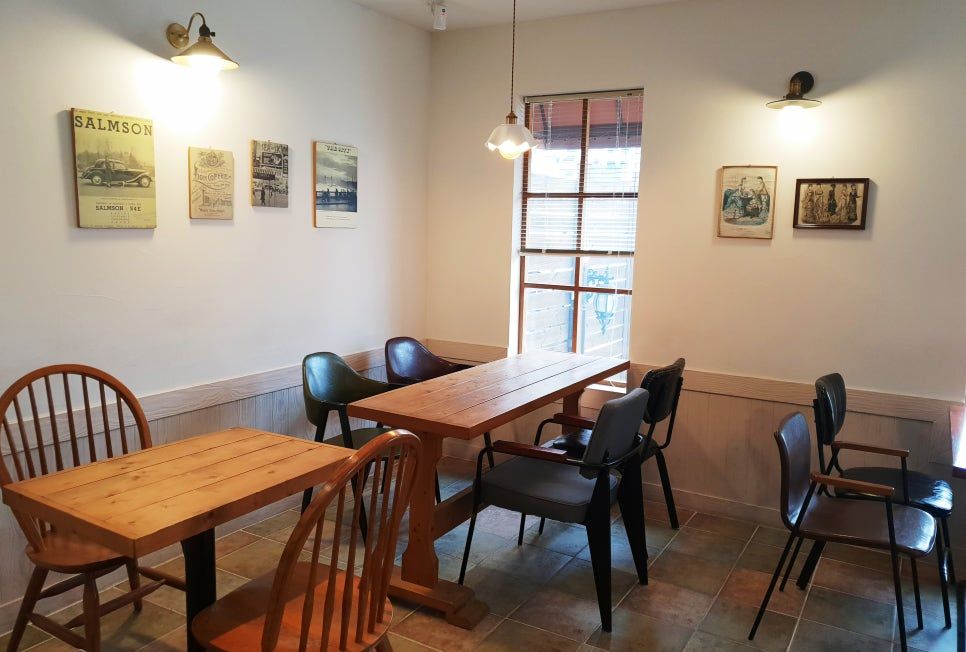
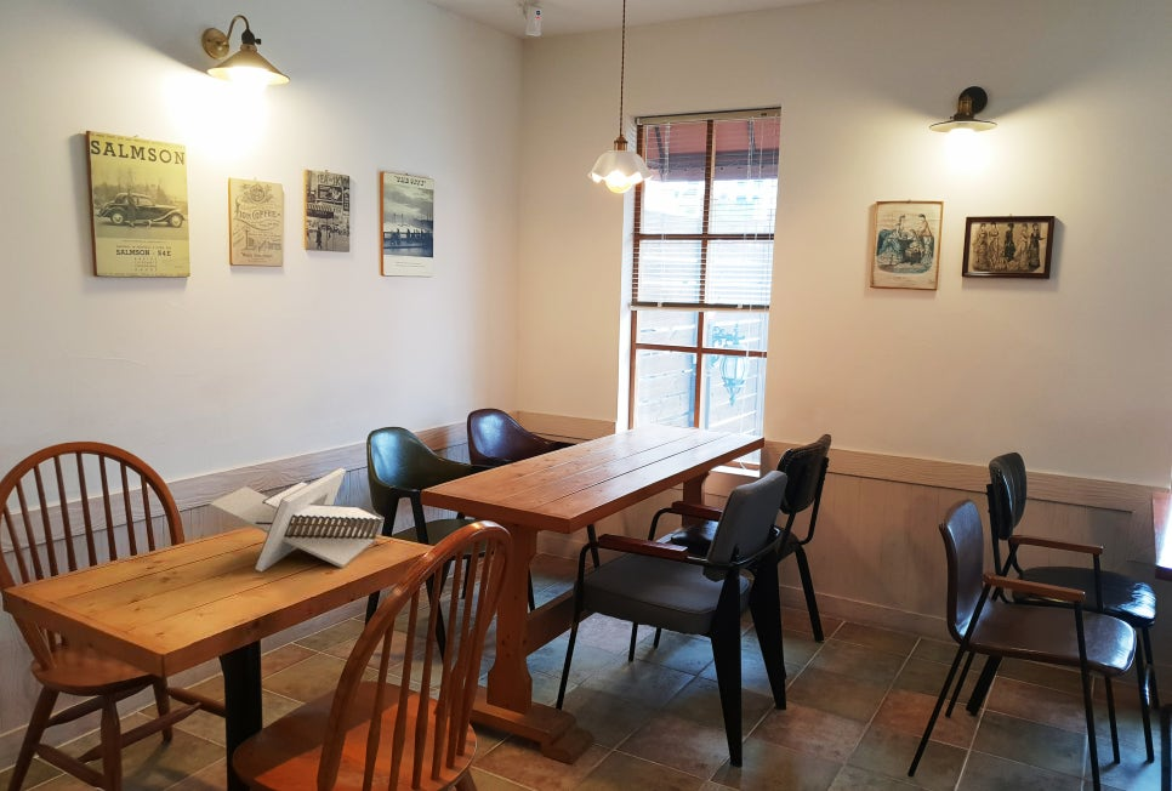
+ architectural model (301, 516)
